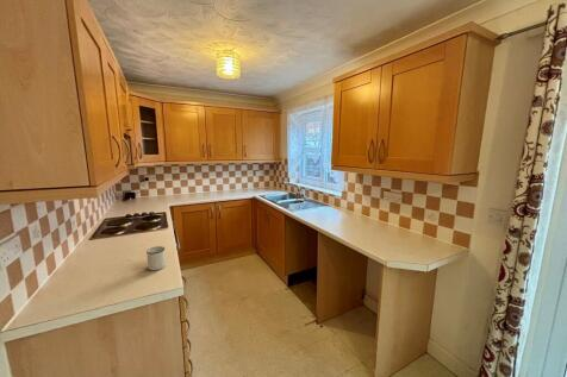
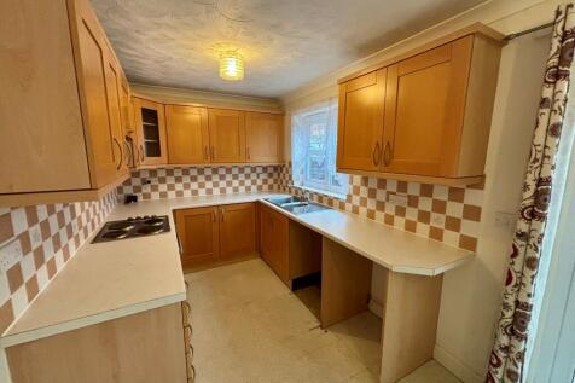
- mug (155, 257)
